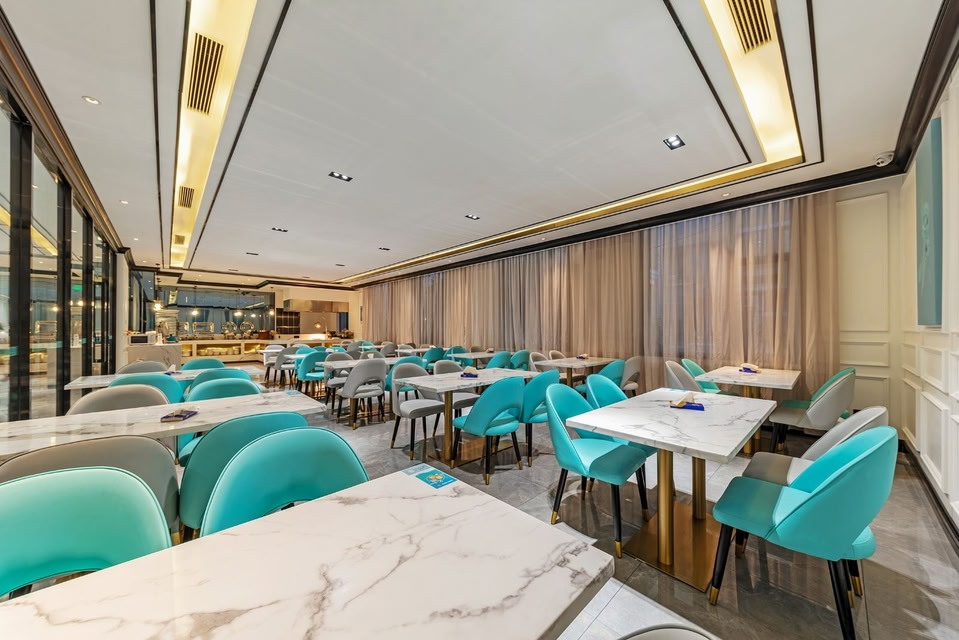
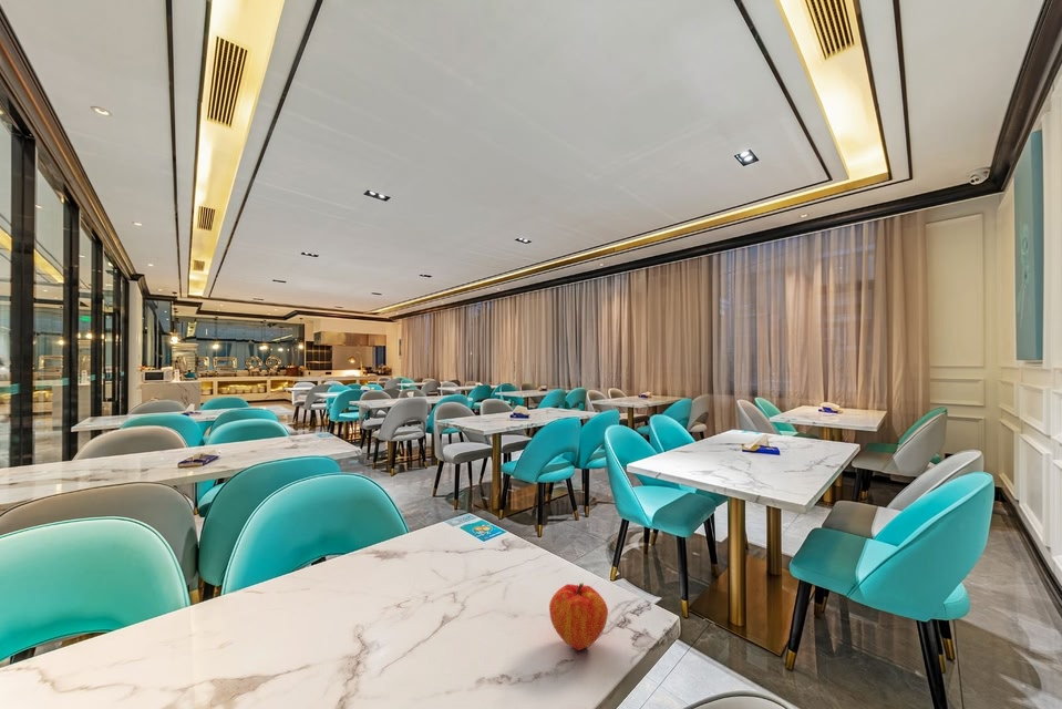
+ fruit (578, 613)
